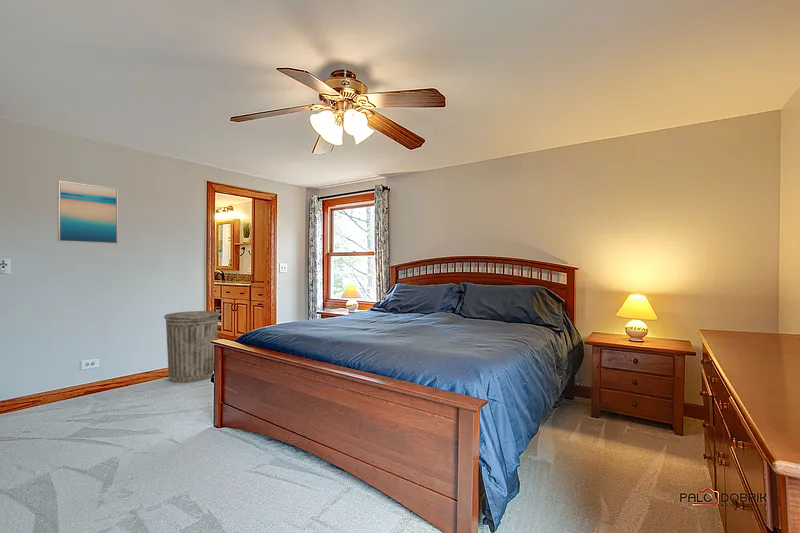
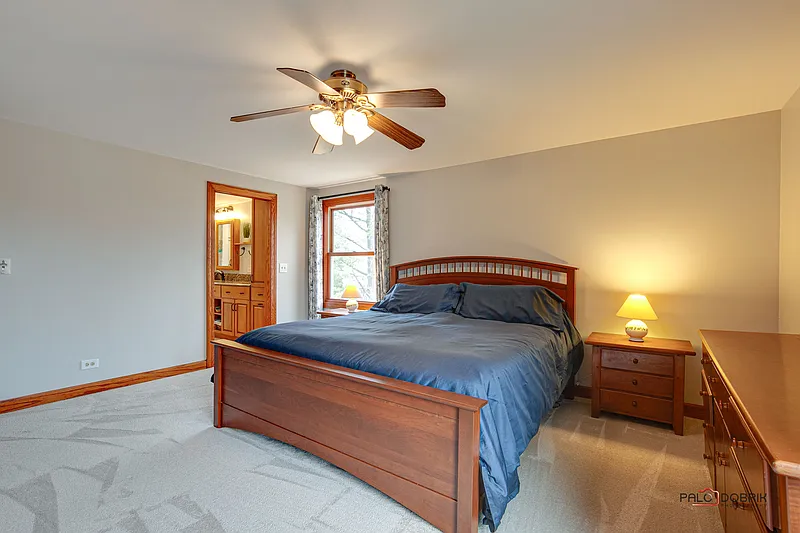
- trash can (192, 344)
- wall art (89, 213)
